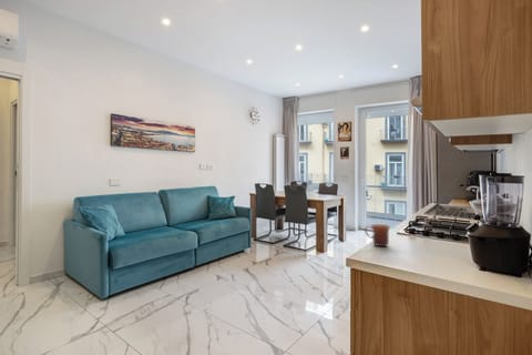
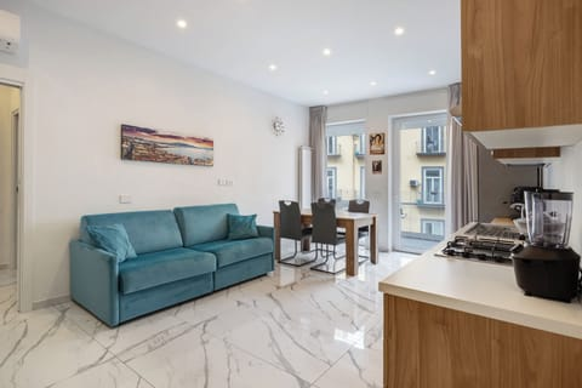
- mug (377, 234)
